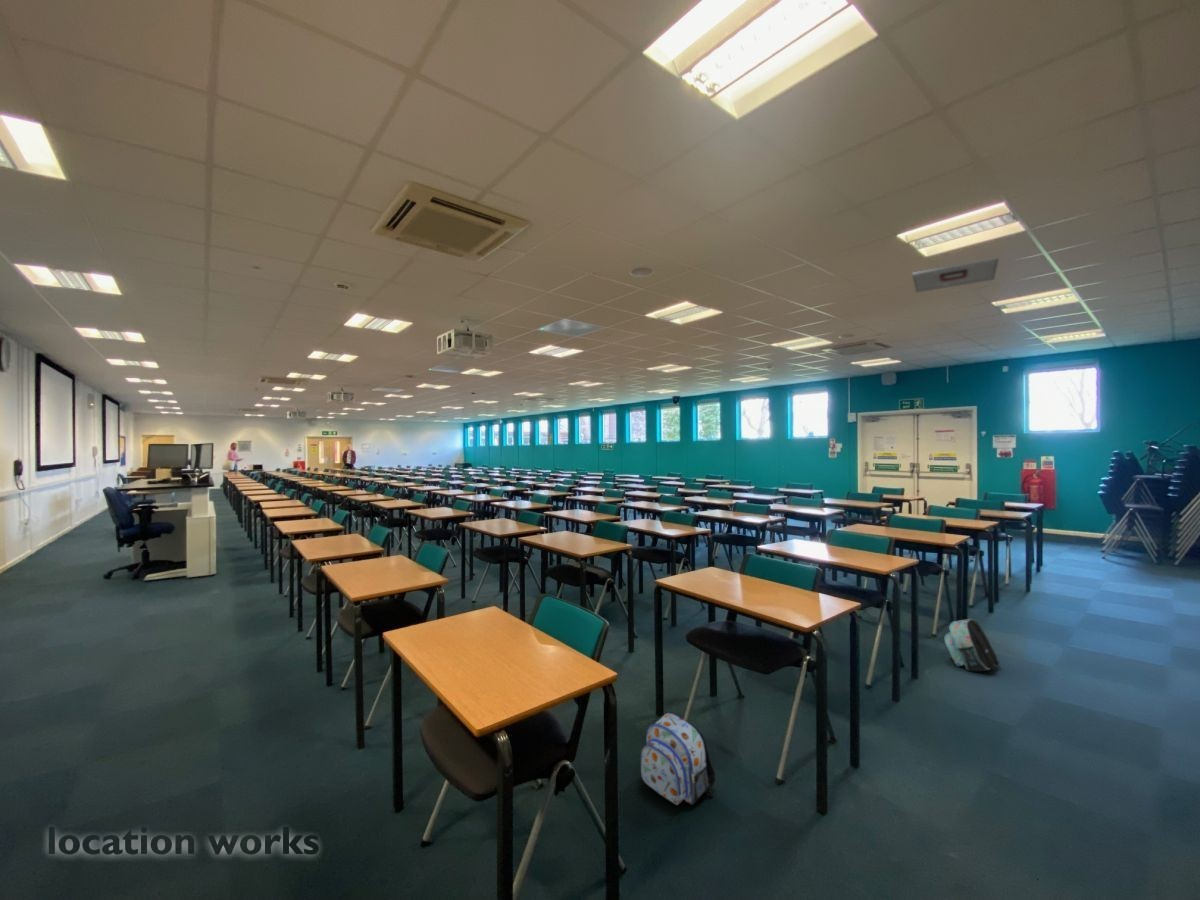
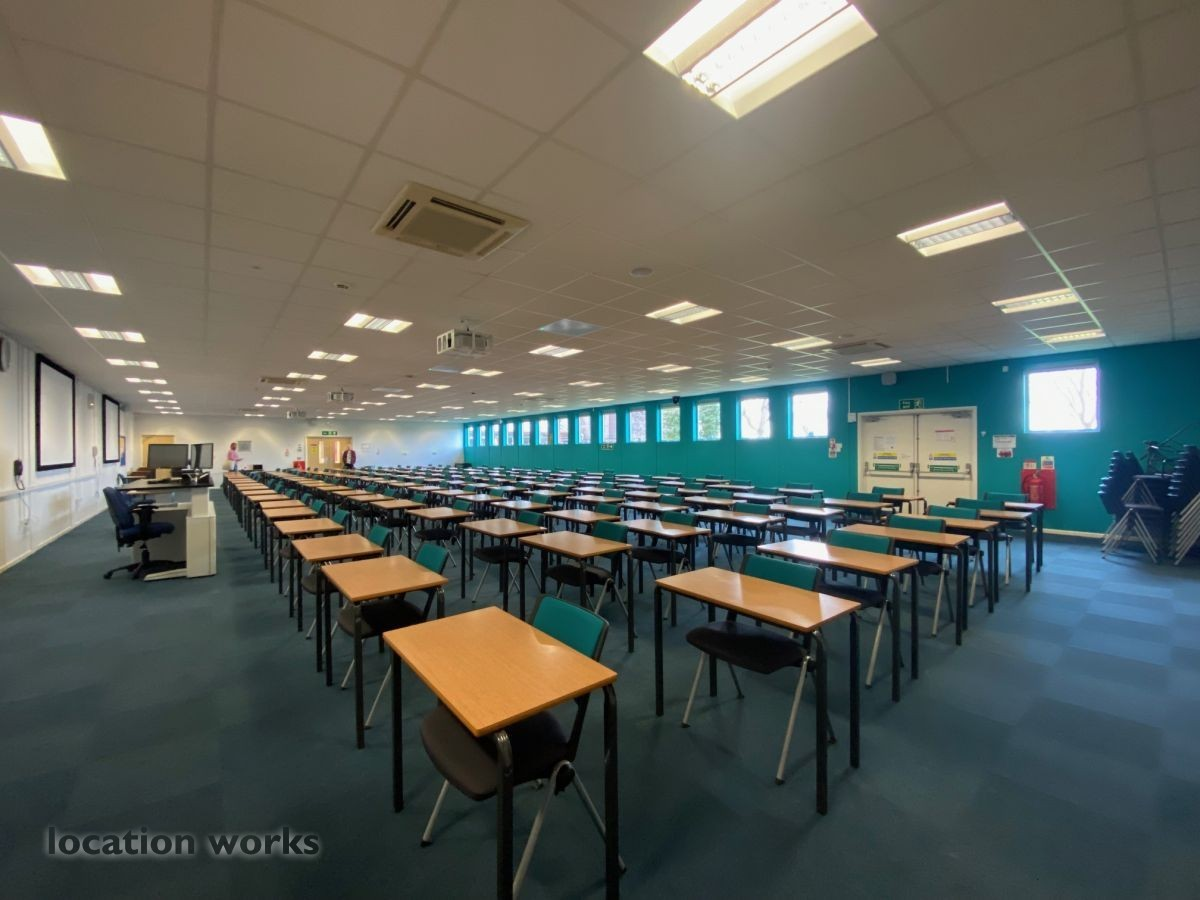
- backpack (672, 755)
- ceiling vent (953, 276)
- backpack (971, 643)
